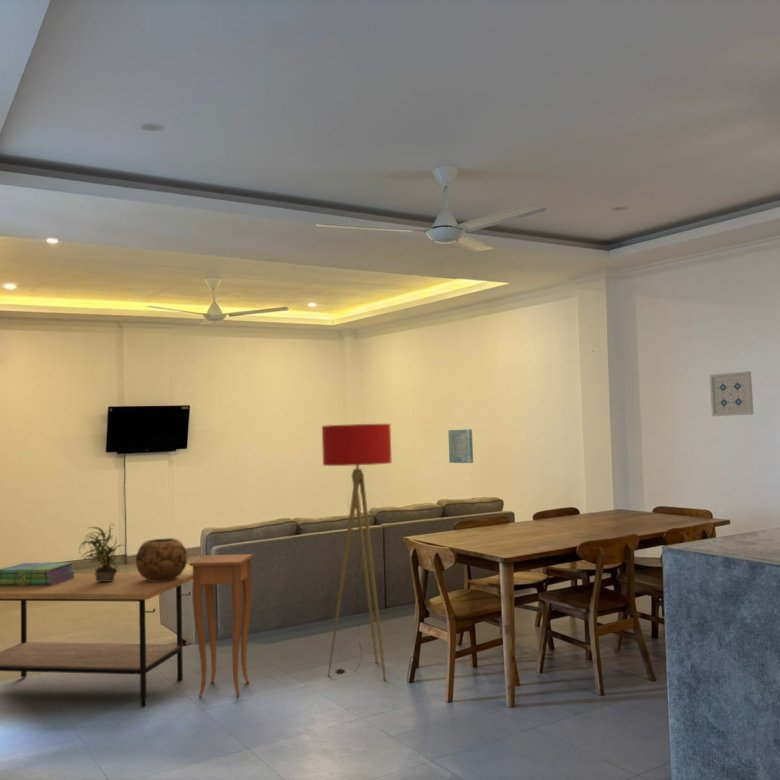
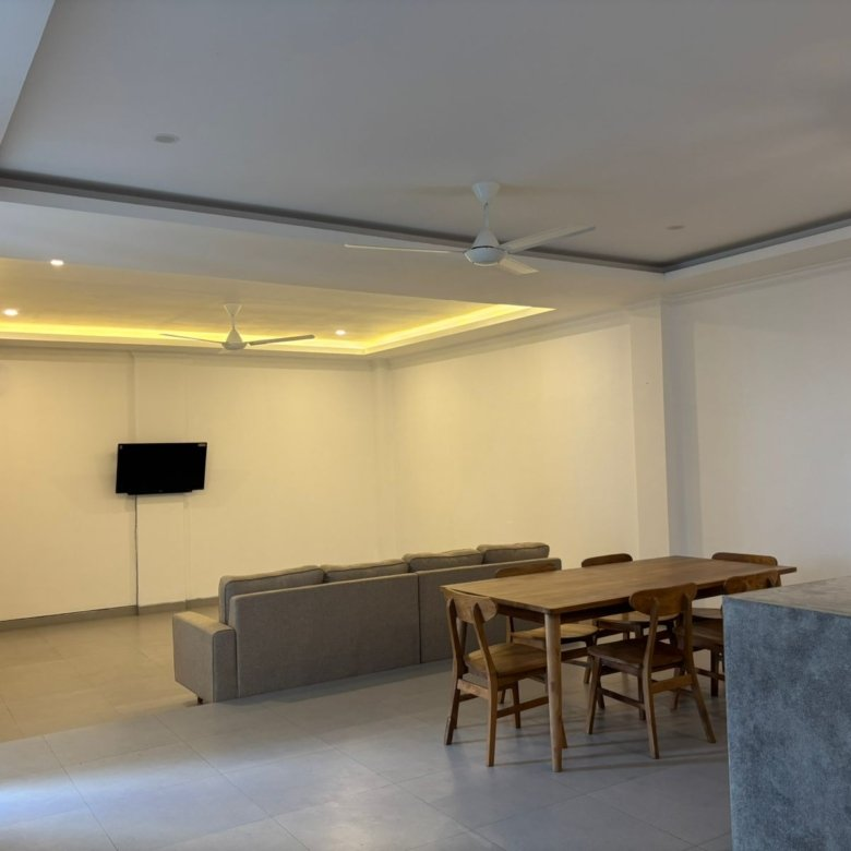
- potted plant (100, 552)
- stack of books (36, 573)
- side table (214, 623)
- coffee table (79, 643)
- decorative bowl (161, 559)
- wall art (460, 446)
- floor lamp (361, 547)
- wall art (731, 394)
